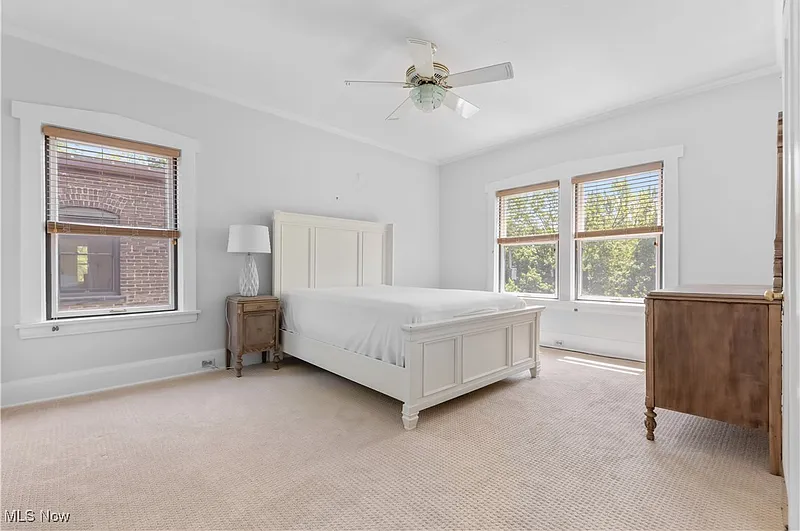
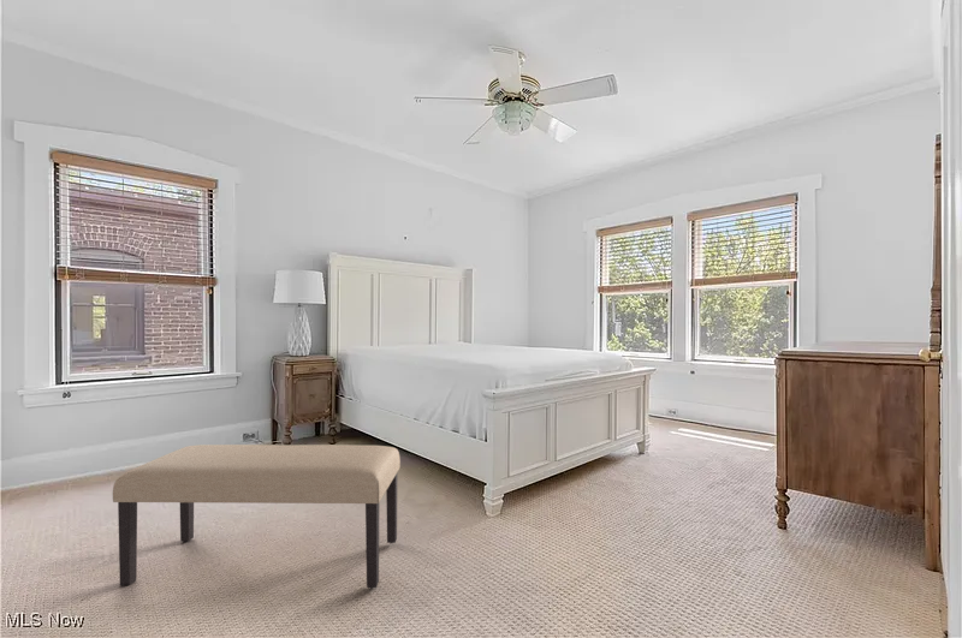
+ bench (271, 502)
